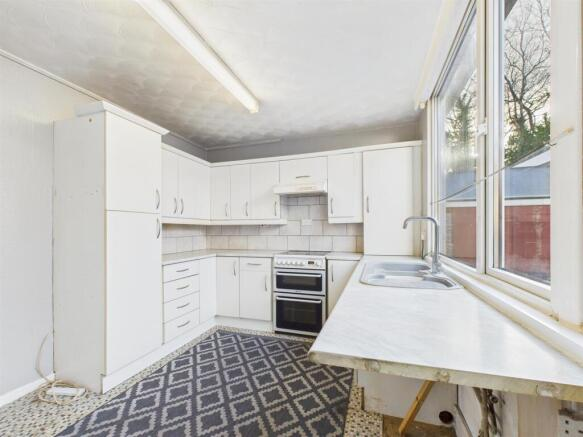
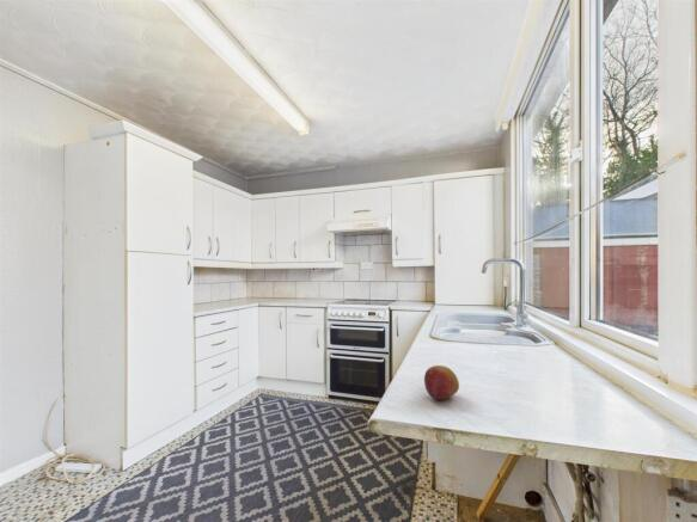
+ fruit (441, 381)
